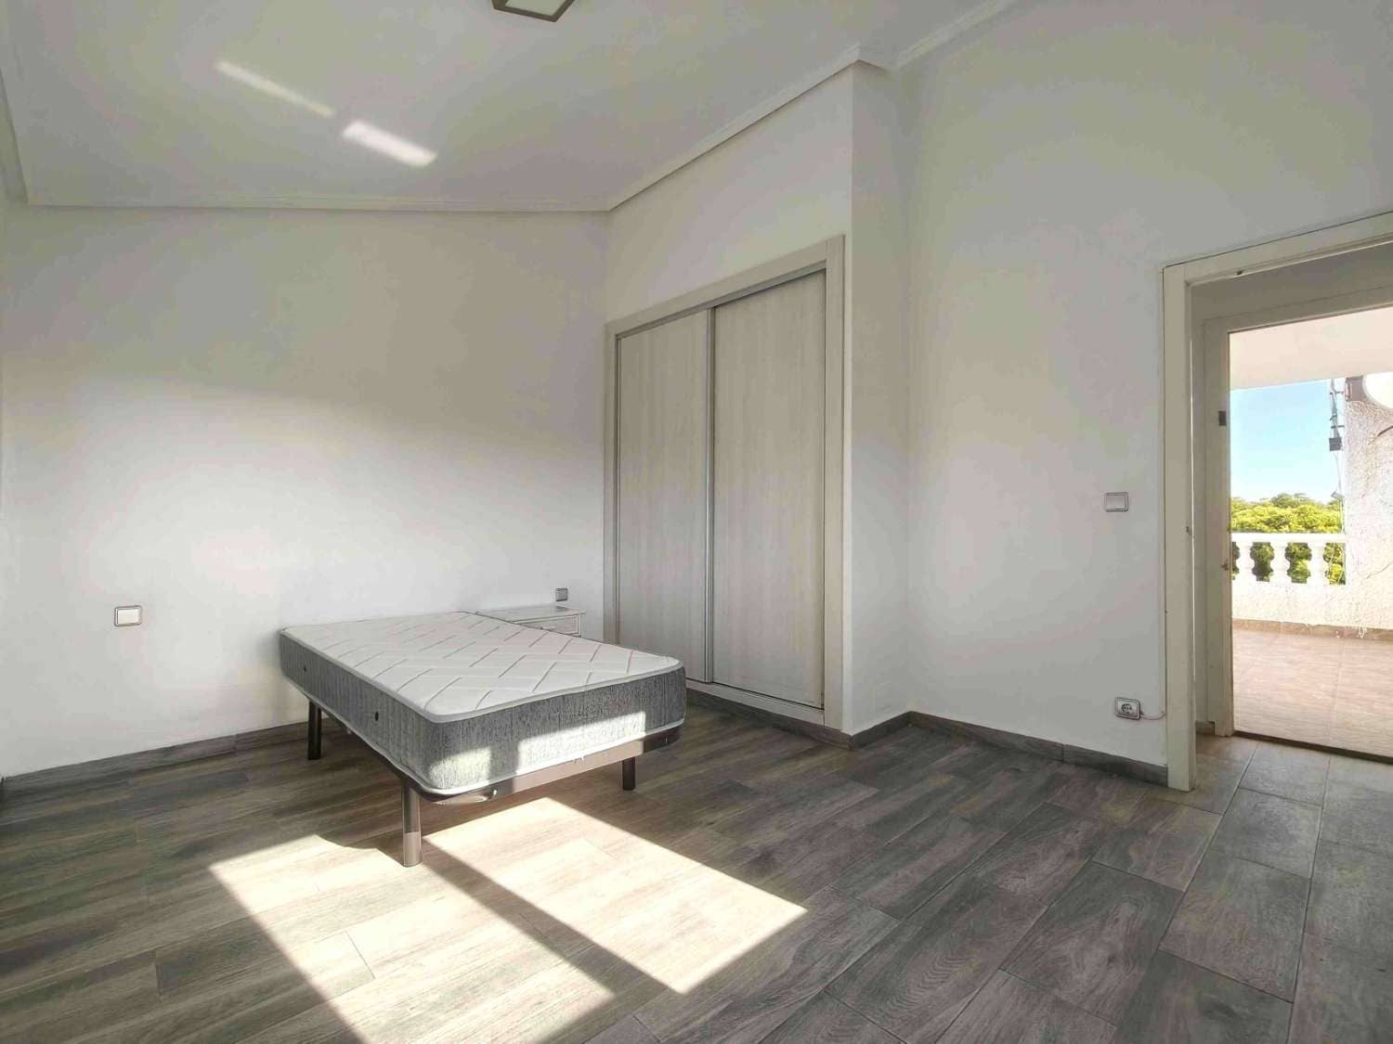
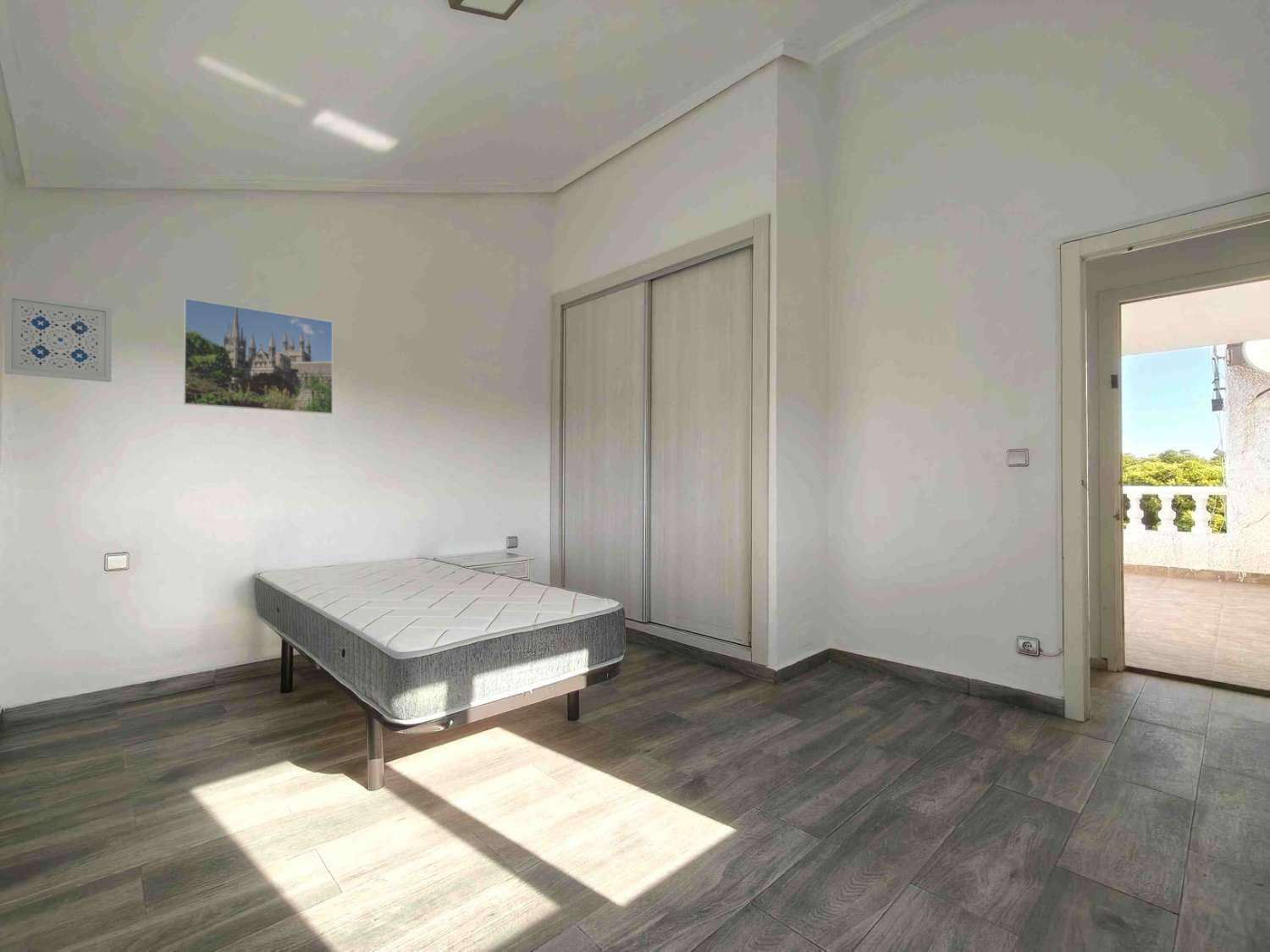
+ wall art (60, 338)
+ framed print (262, 360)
